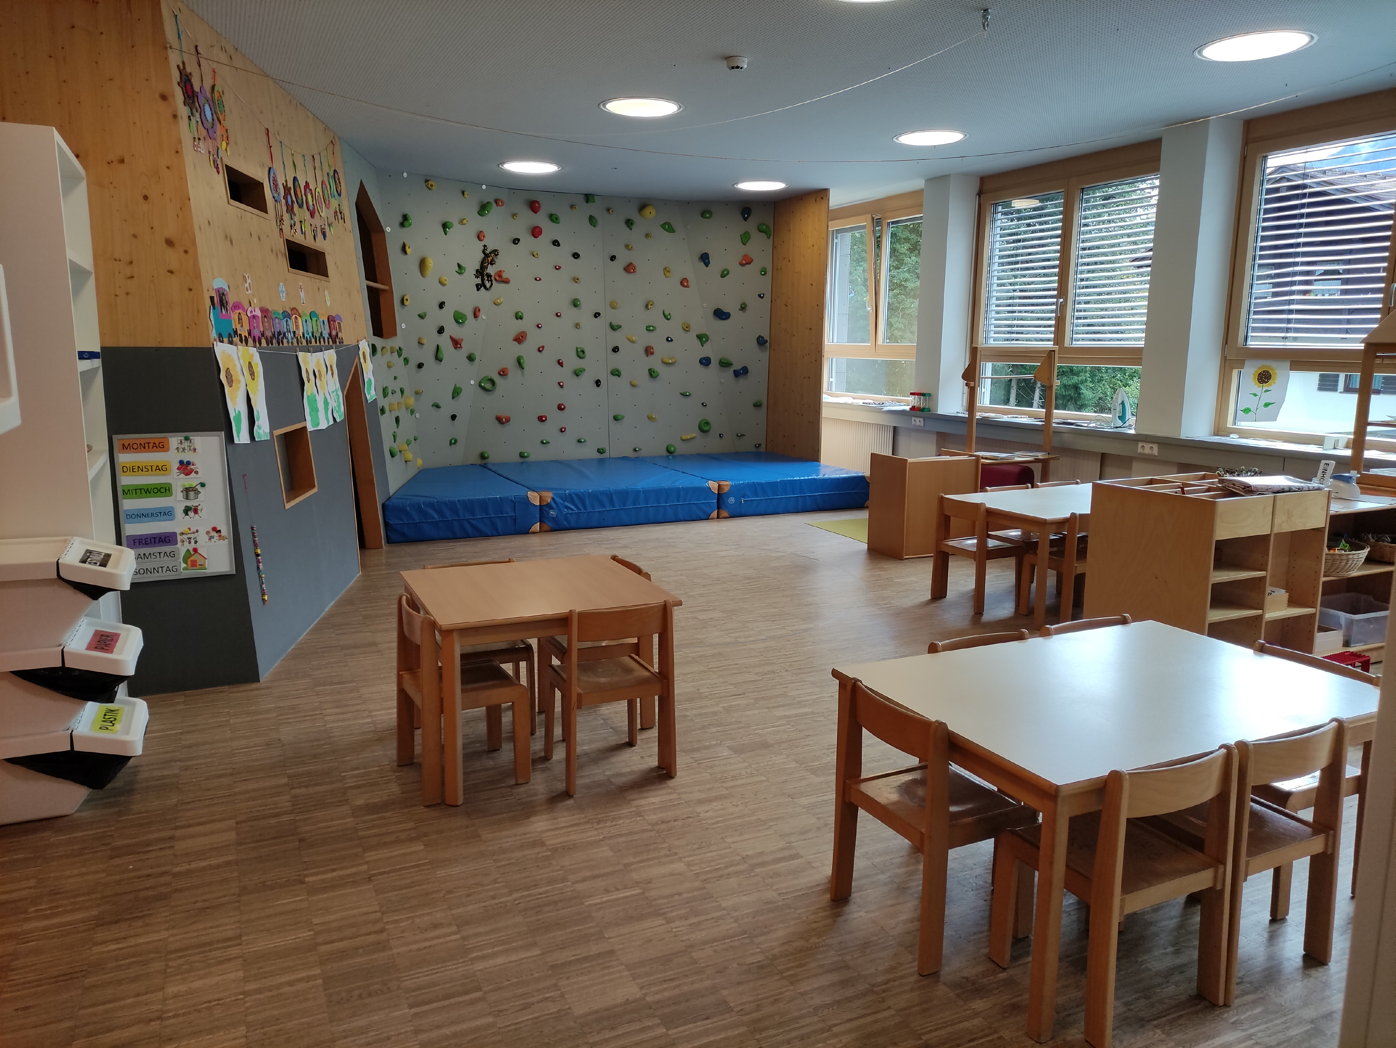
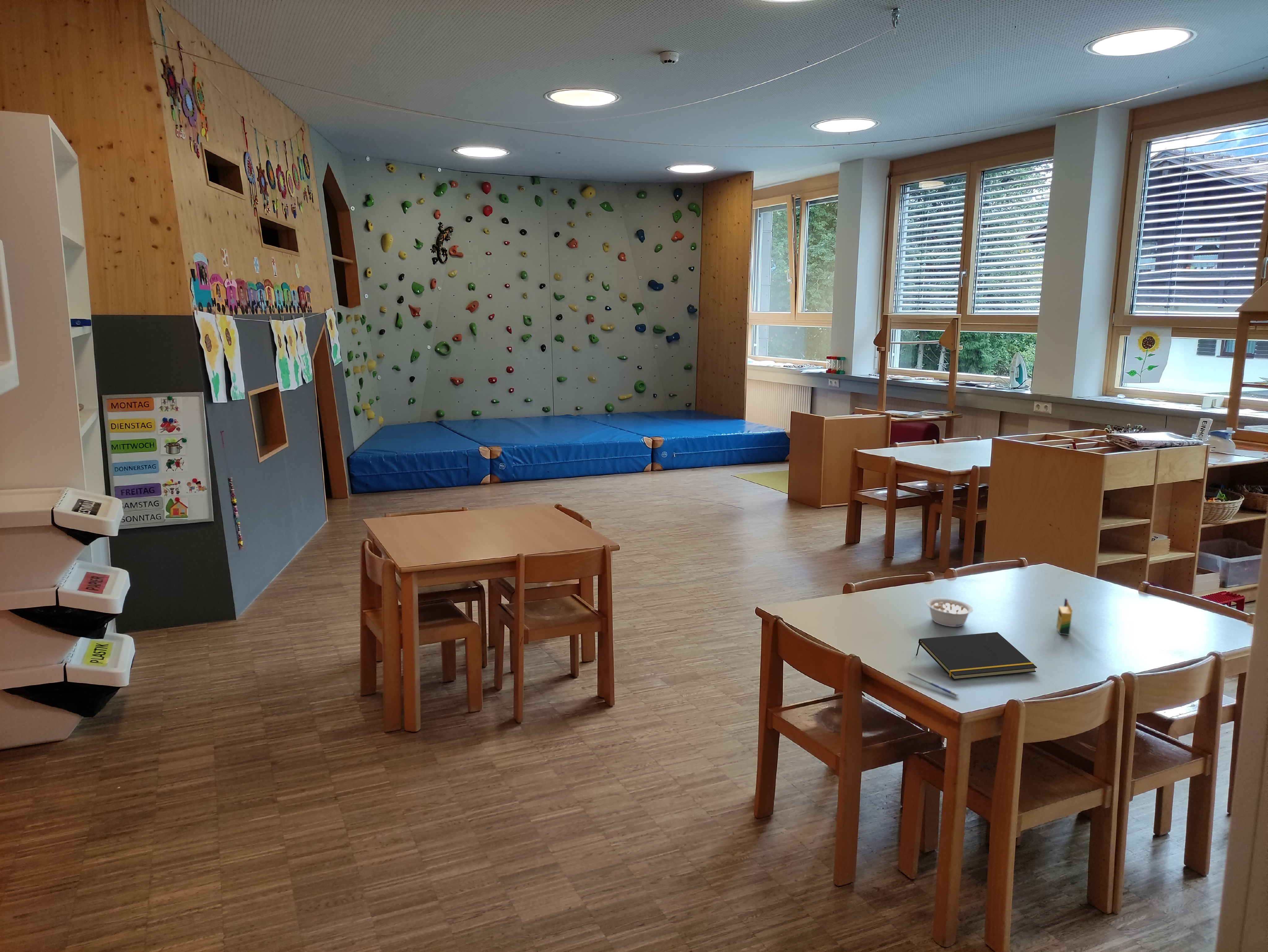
+ pen (931, 683)
+ crayon (1066, 615)
+ notepad (976, 655)
+ legume (950, 612)
